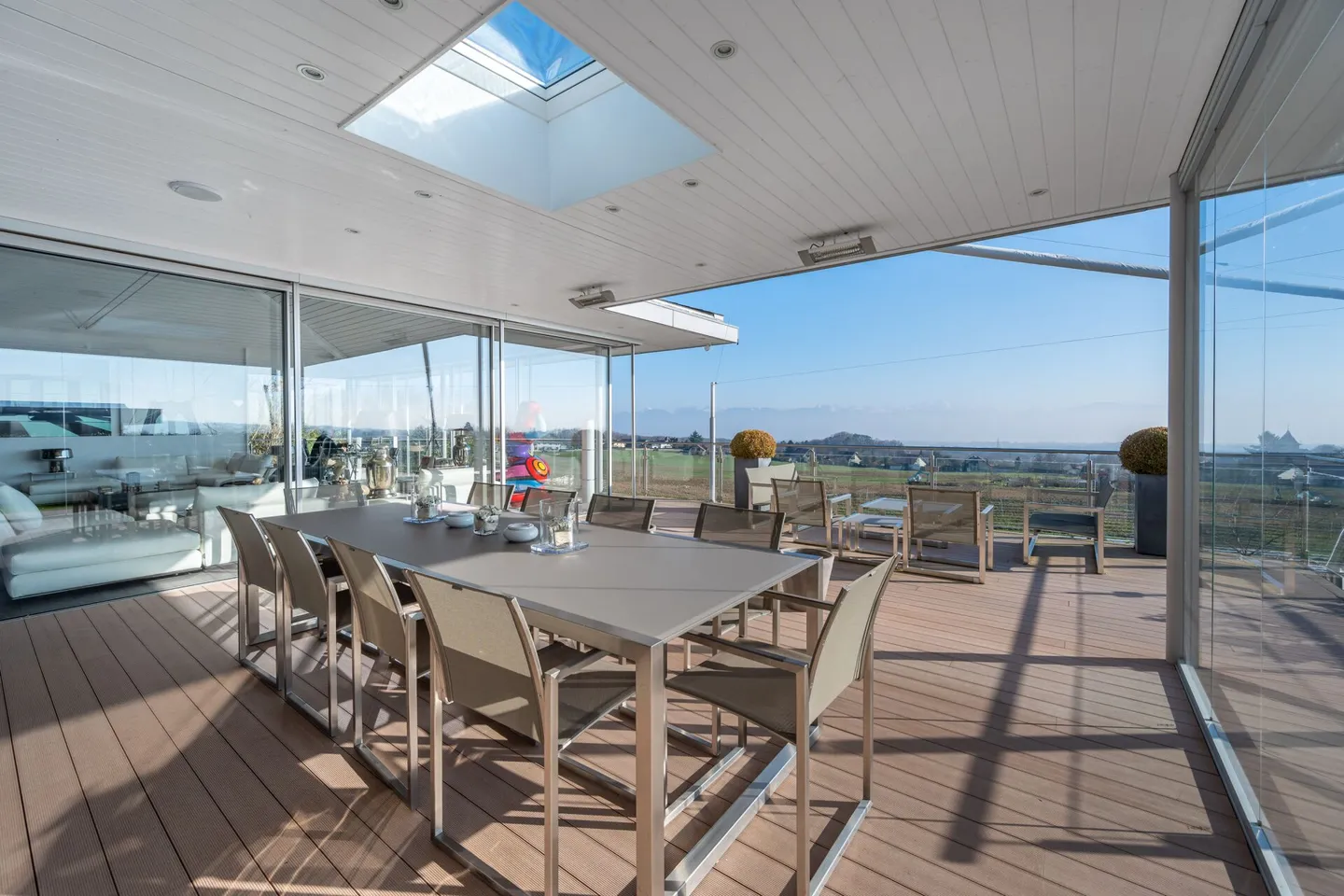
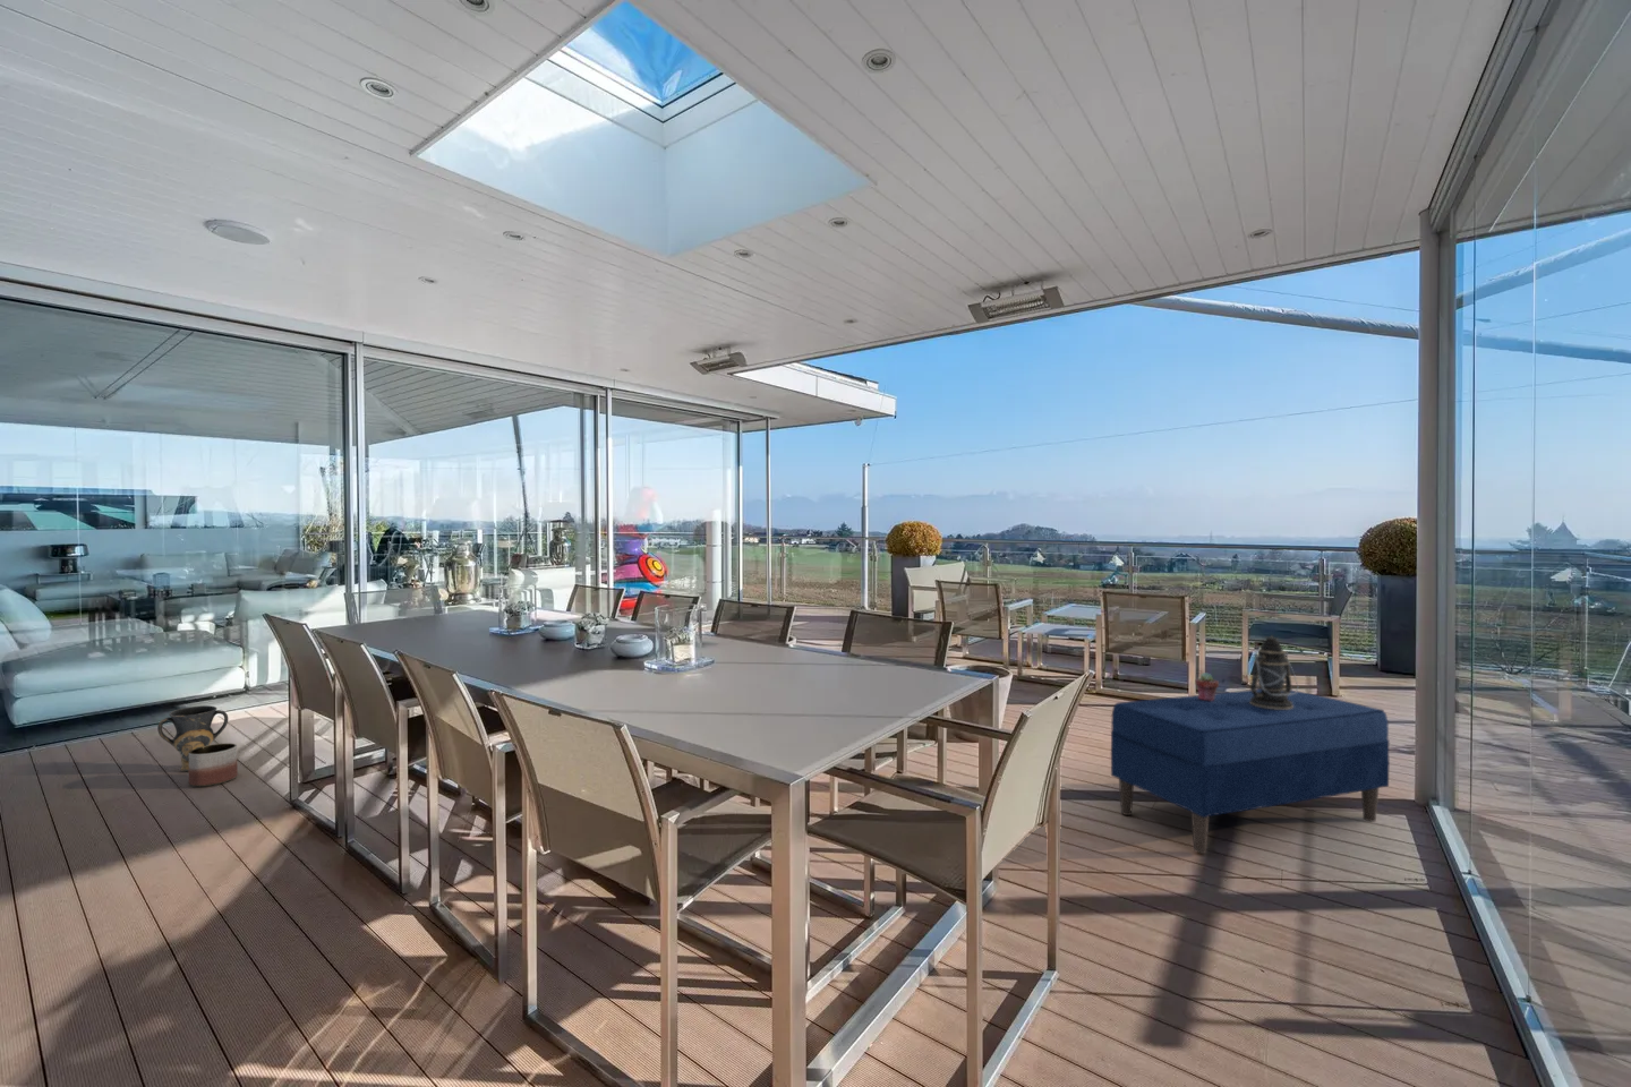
+ vase (194, 739)
+ lantern (1271, 670)
+ bench (1246, 761)
+ planter (212, 764)
+ potted succulent (1205, 685)
